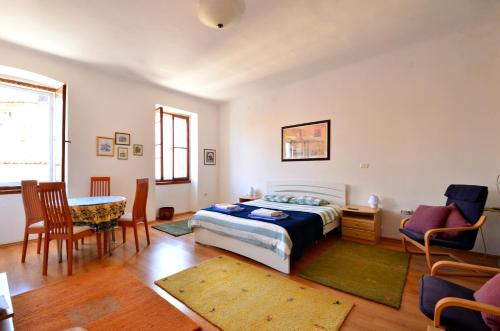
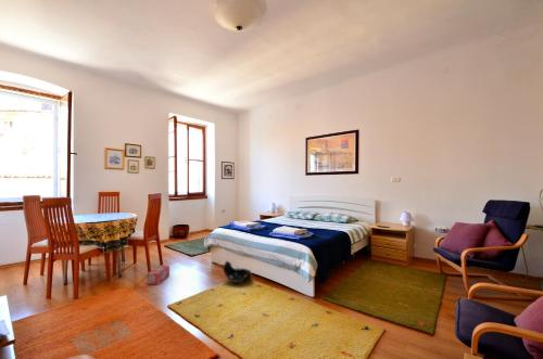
+ box (159, 274)
+ bag (238, 270)
